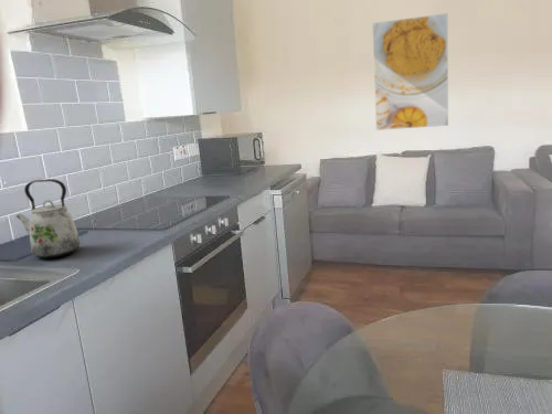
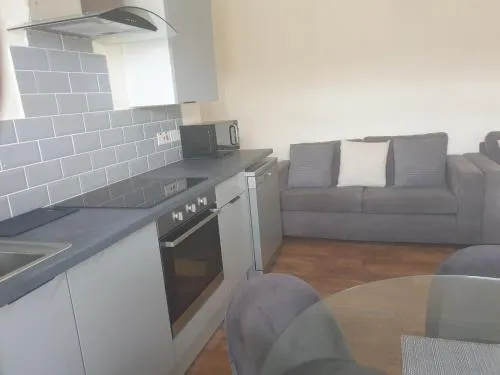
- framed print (410, 74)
- kettle (43, 217)
